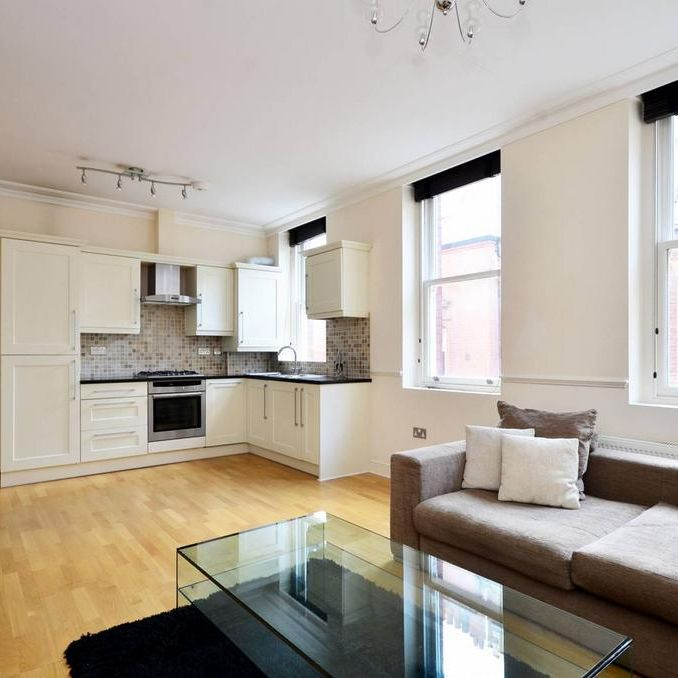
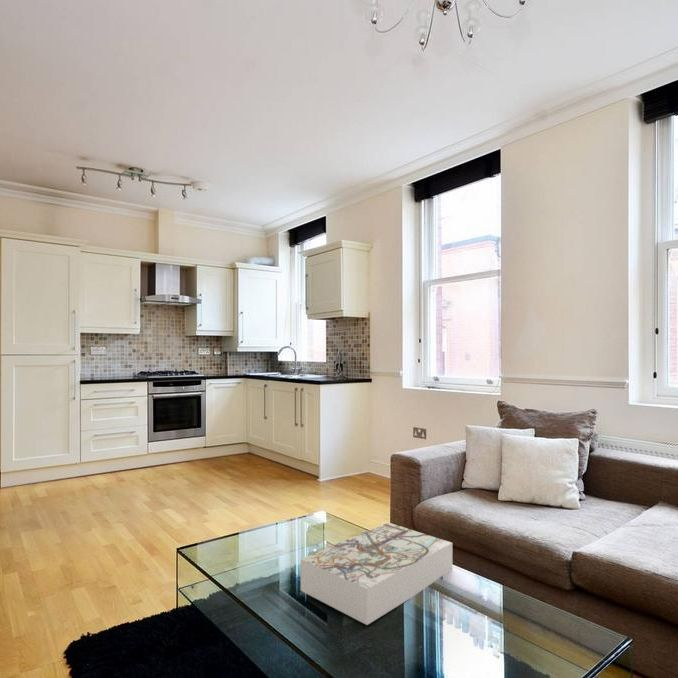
+ board game (379, 565)
